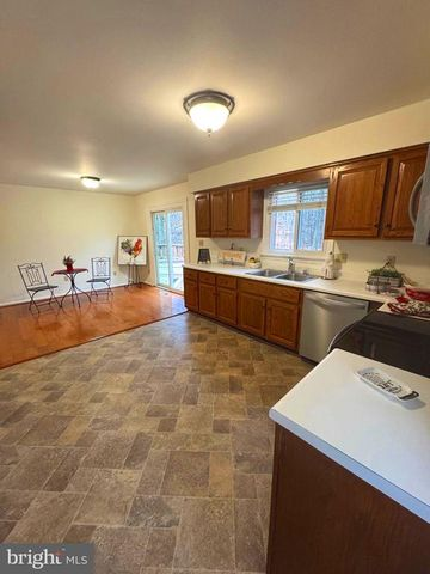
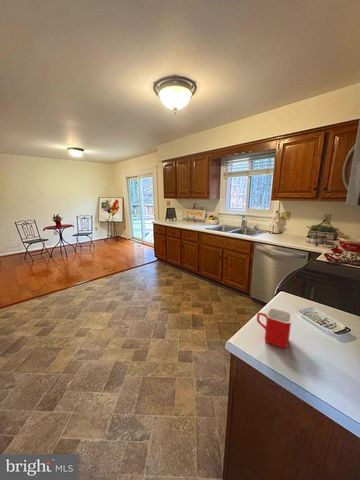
+ mug (272, 325)
